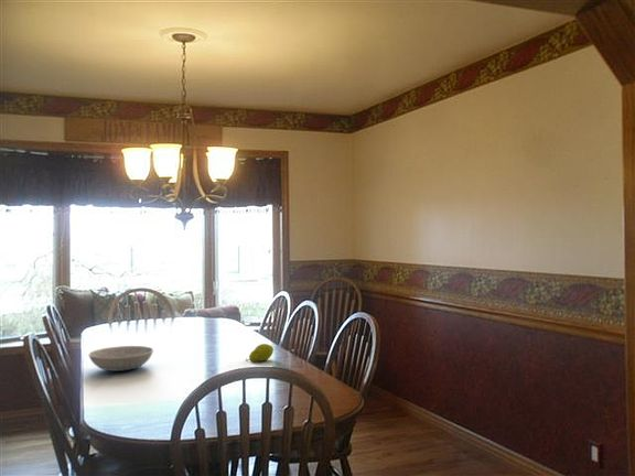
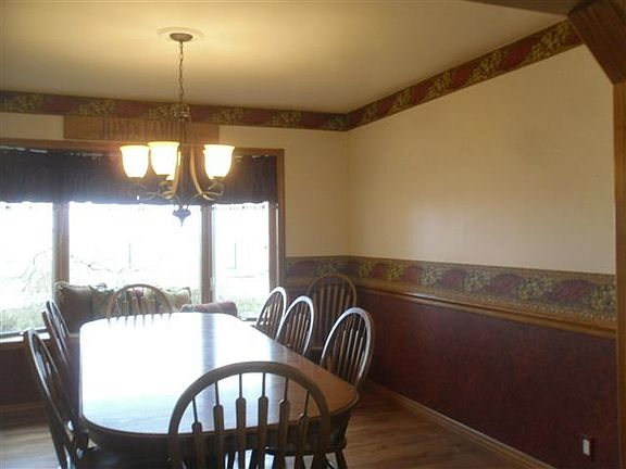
- dish (121, 360)
- fruit (259, 351)
